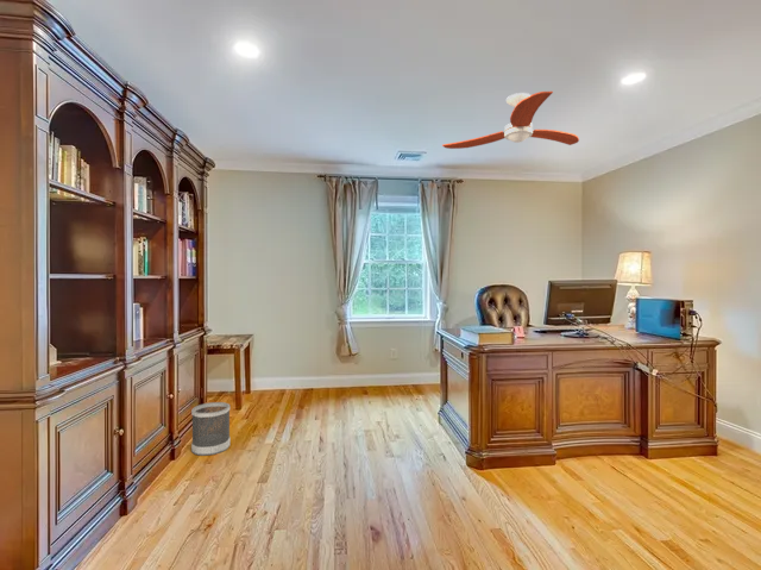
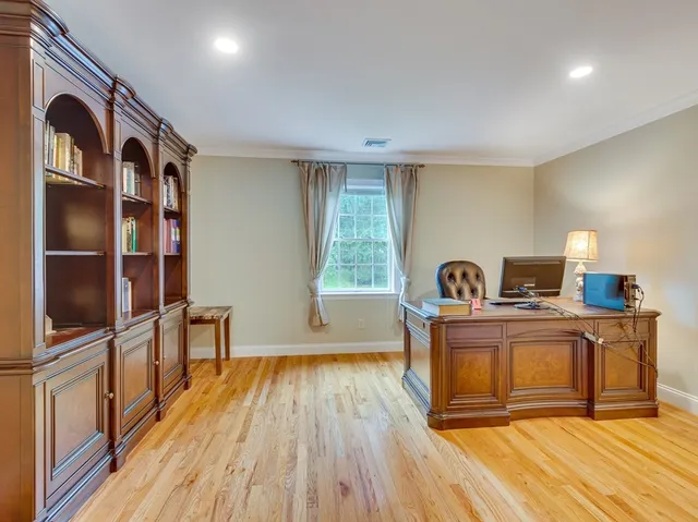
- wastebasket (210, 427)
- ceiling fan (510, 117)
